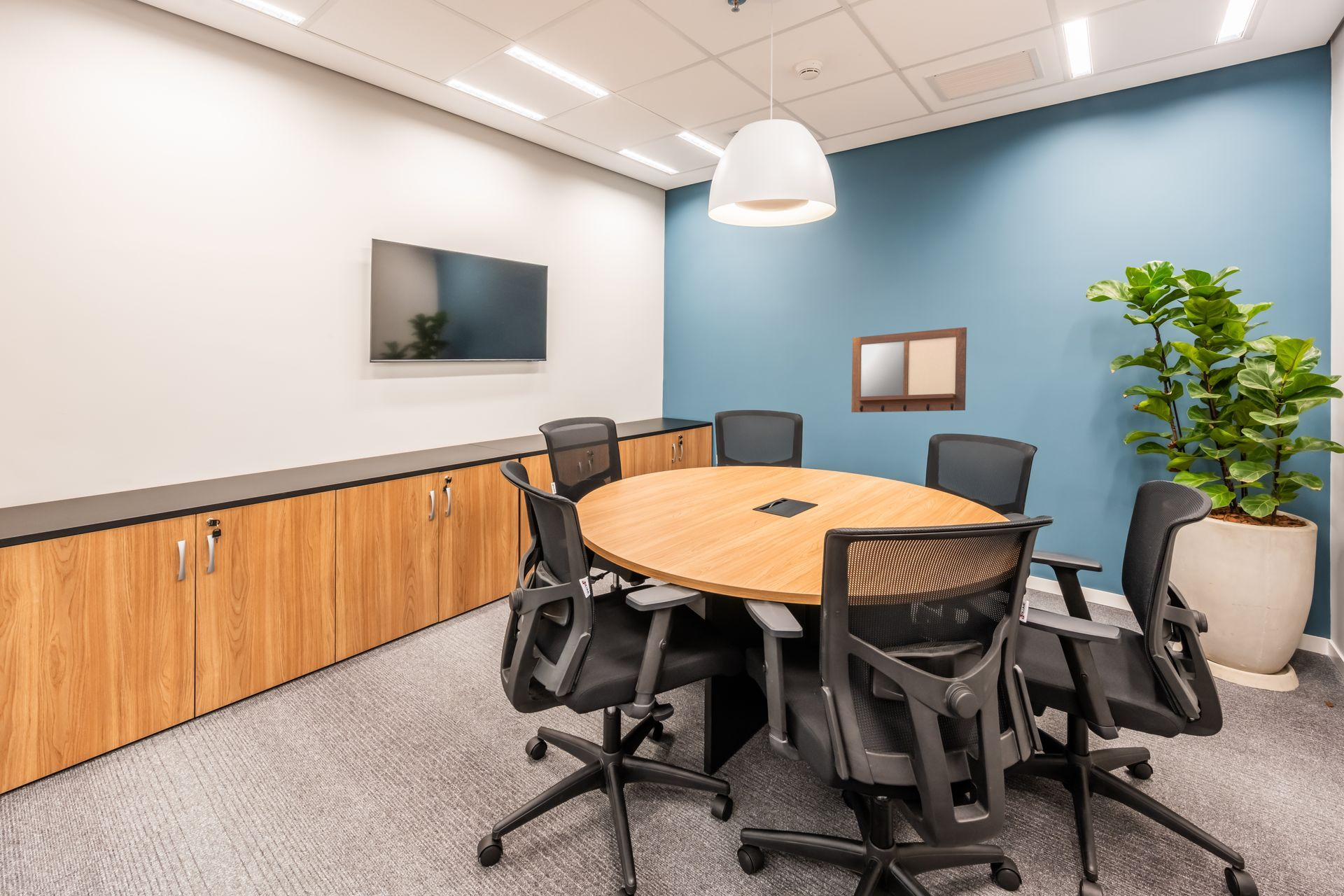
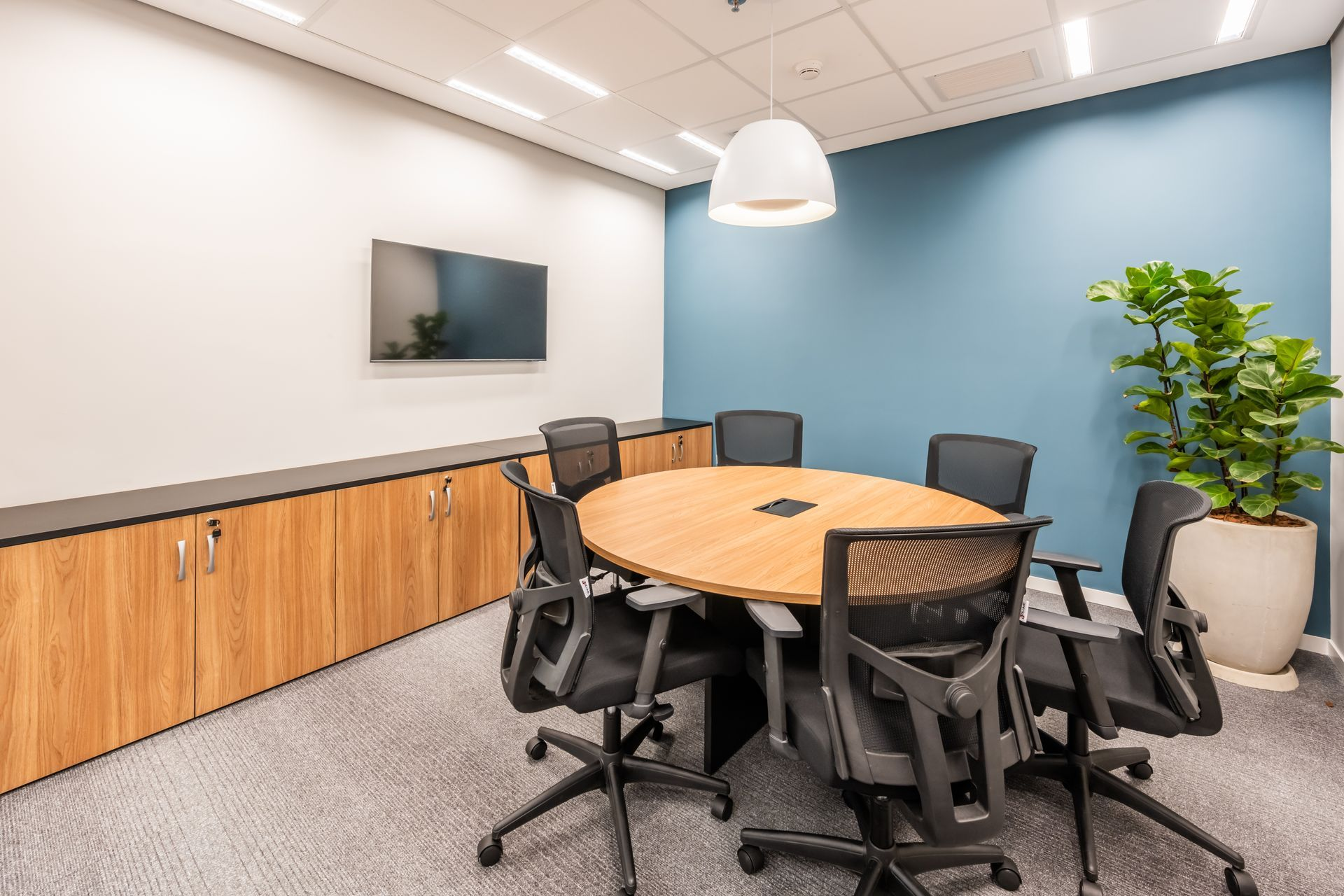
- writing board (904, 372)
